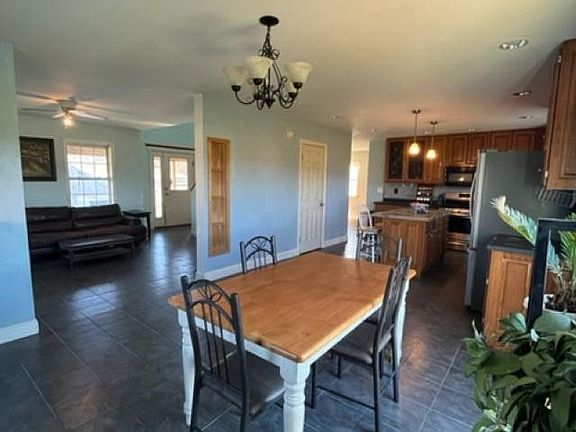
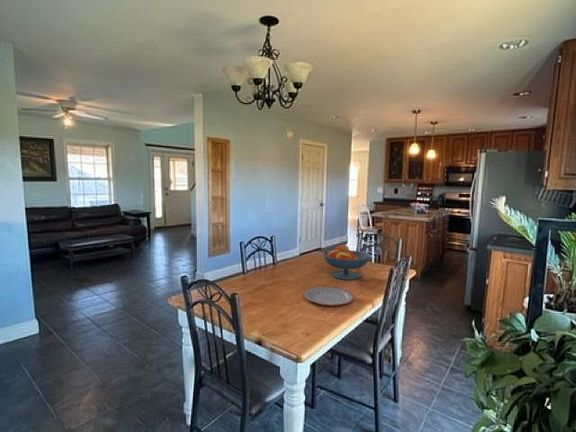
+ fruit bowl (346, 261)
+ plate (328, 296)
